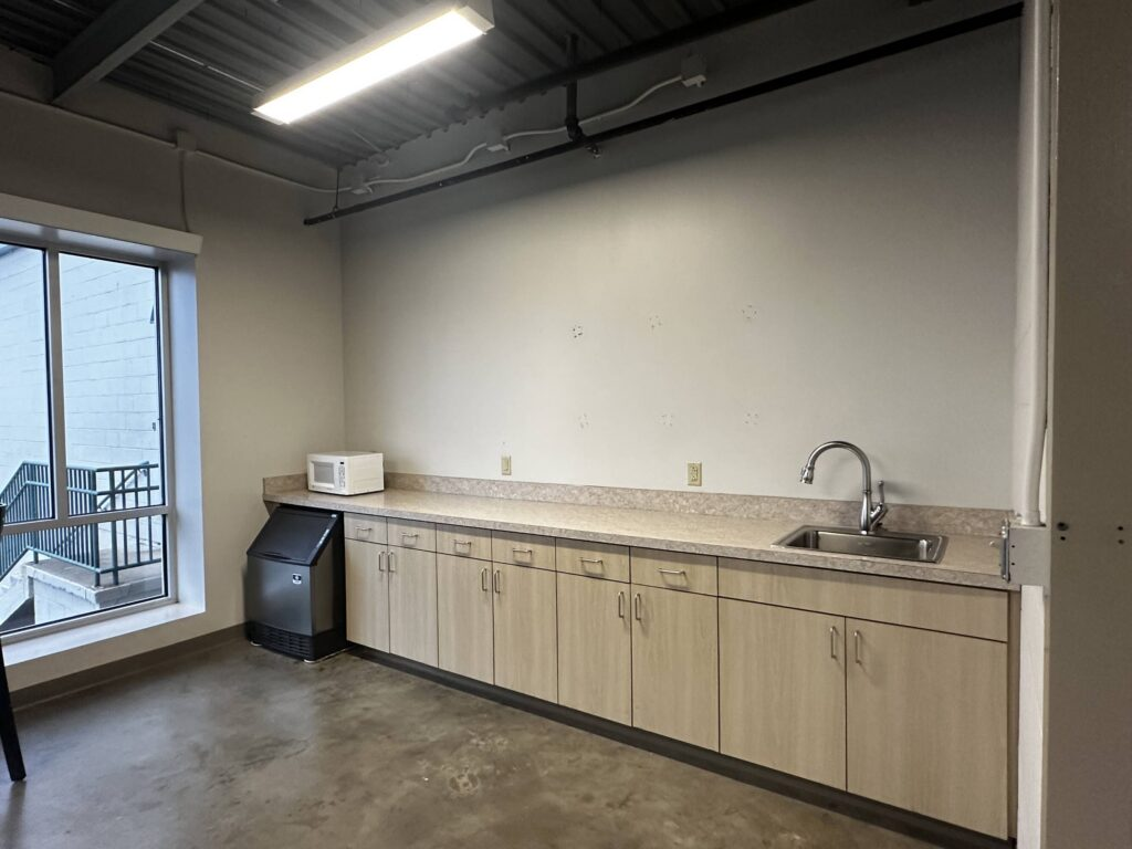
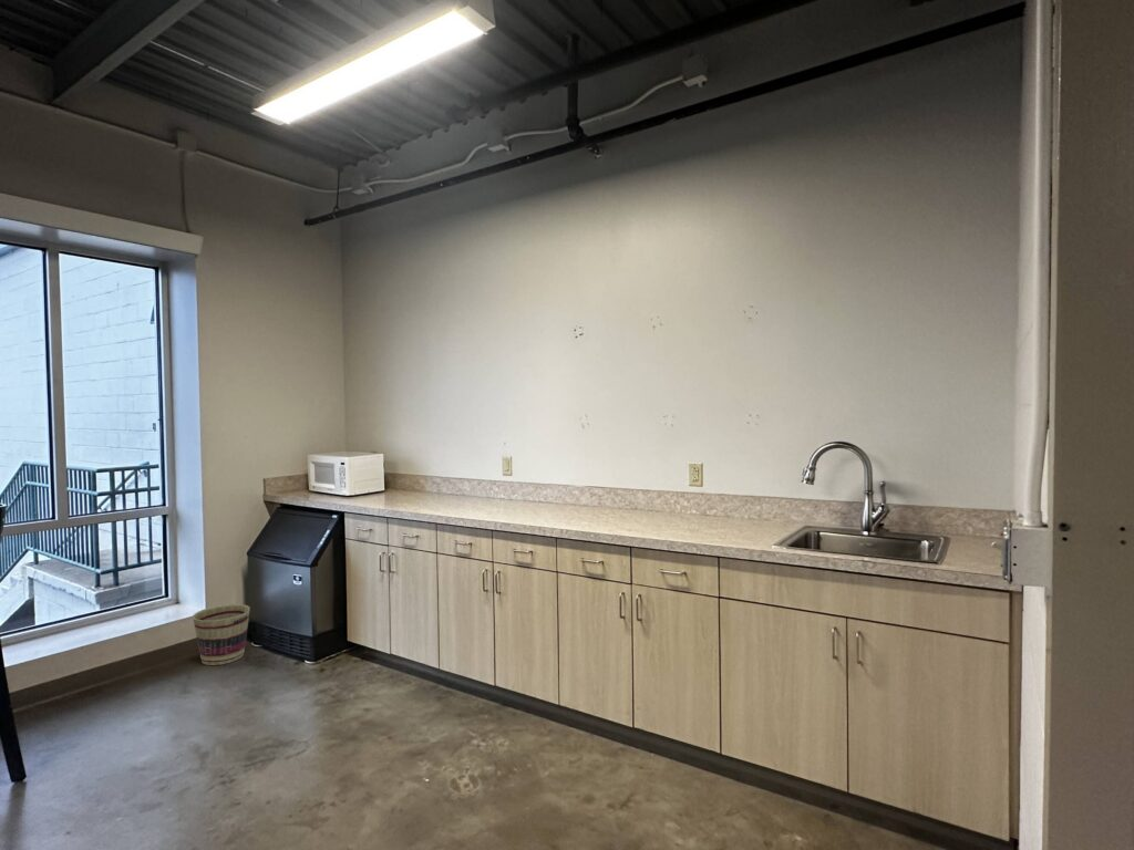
+ basket (221, 634)
